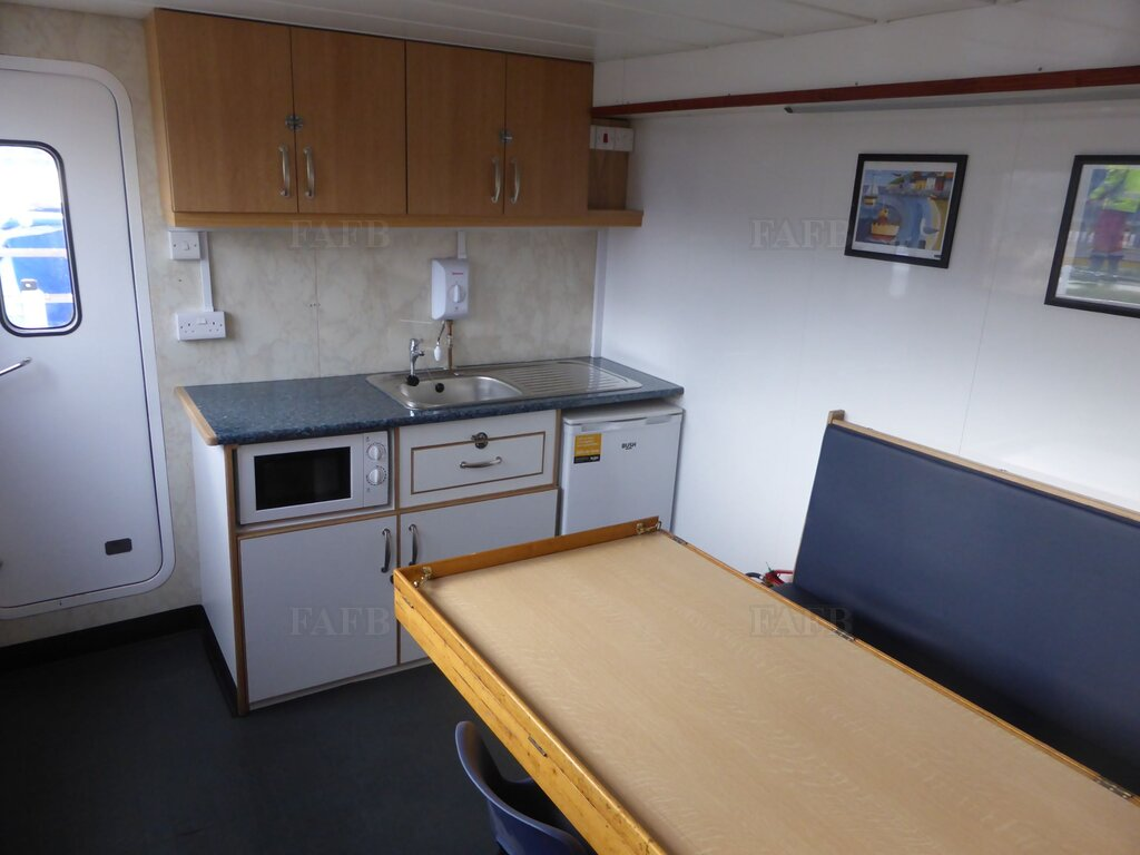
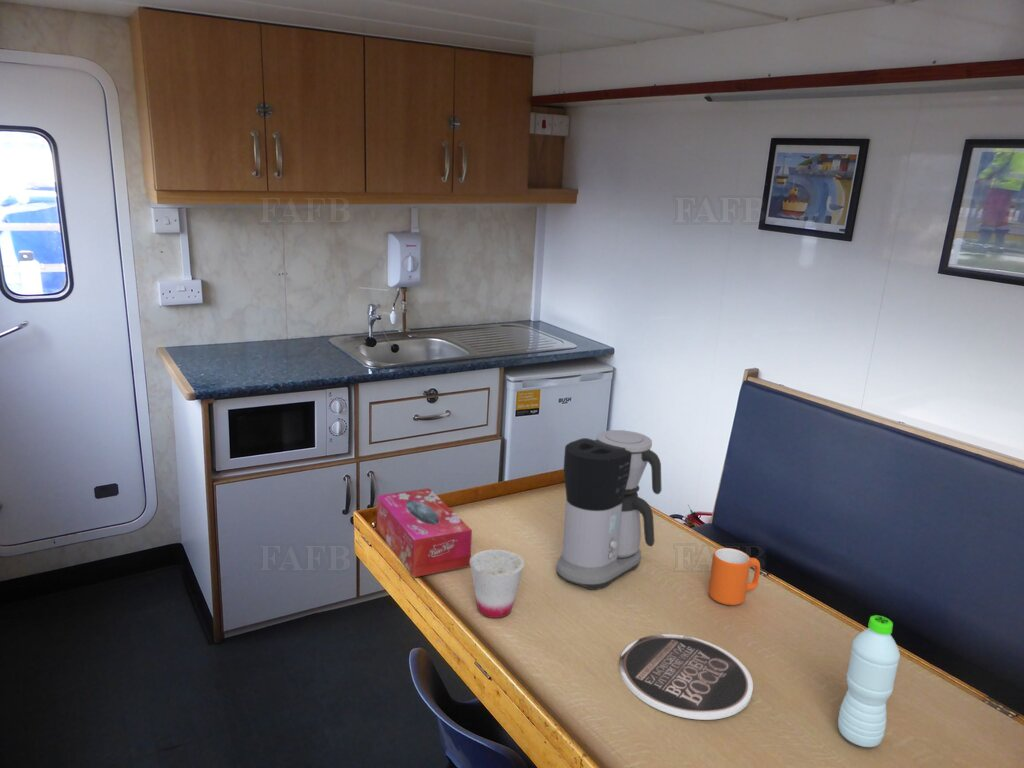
+ cup (495, 586)
+ plate (684, 673)
+ water bottle (869, 680)
+ mug (732, 575)
+ tissue box (421, 529)
+ coffee maker (611, 508)
